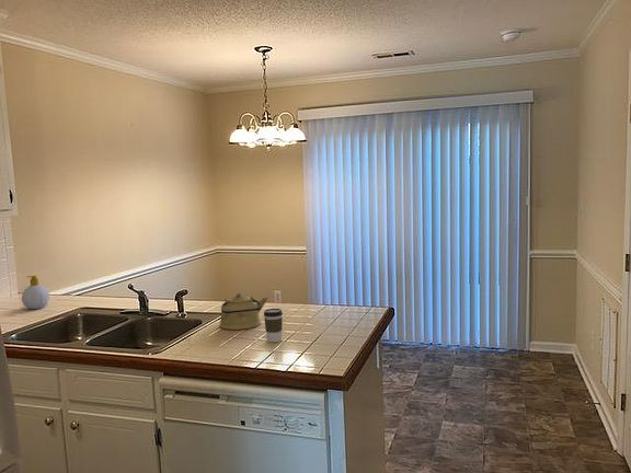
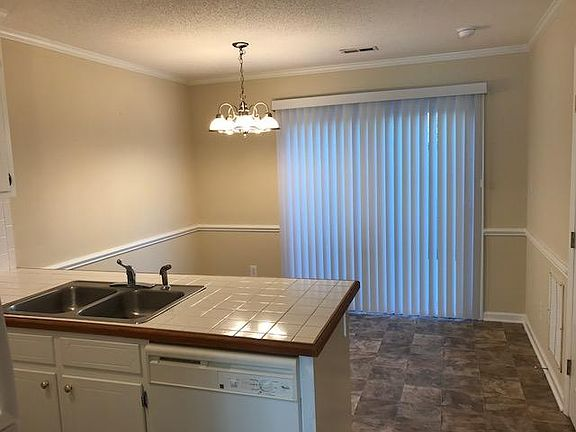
- kettle (243, 308)
- soap bottle (35, 291)
- coffee cup (273, 325)
